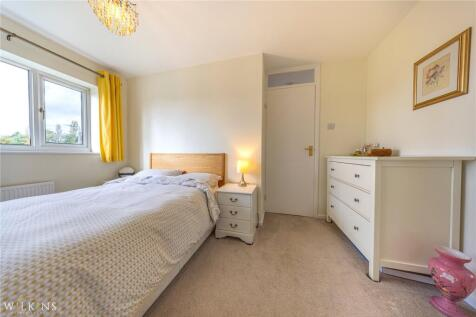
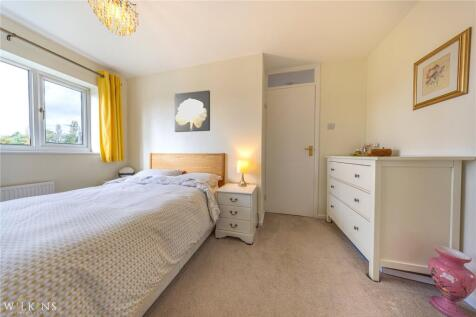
+ wall art (191, 112)
